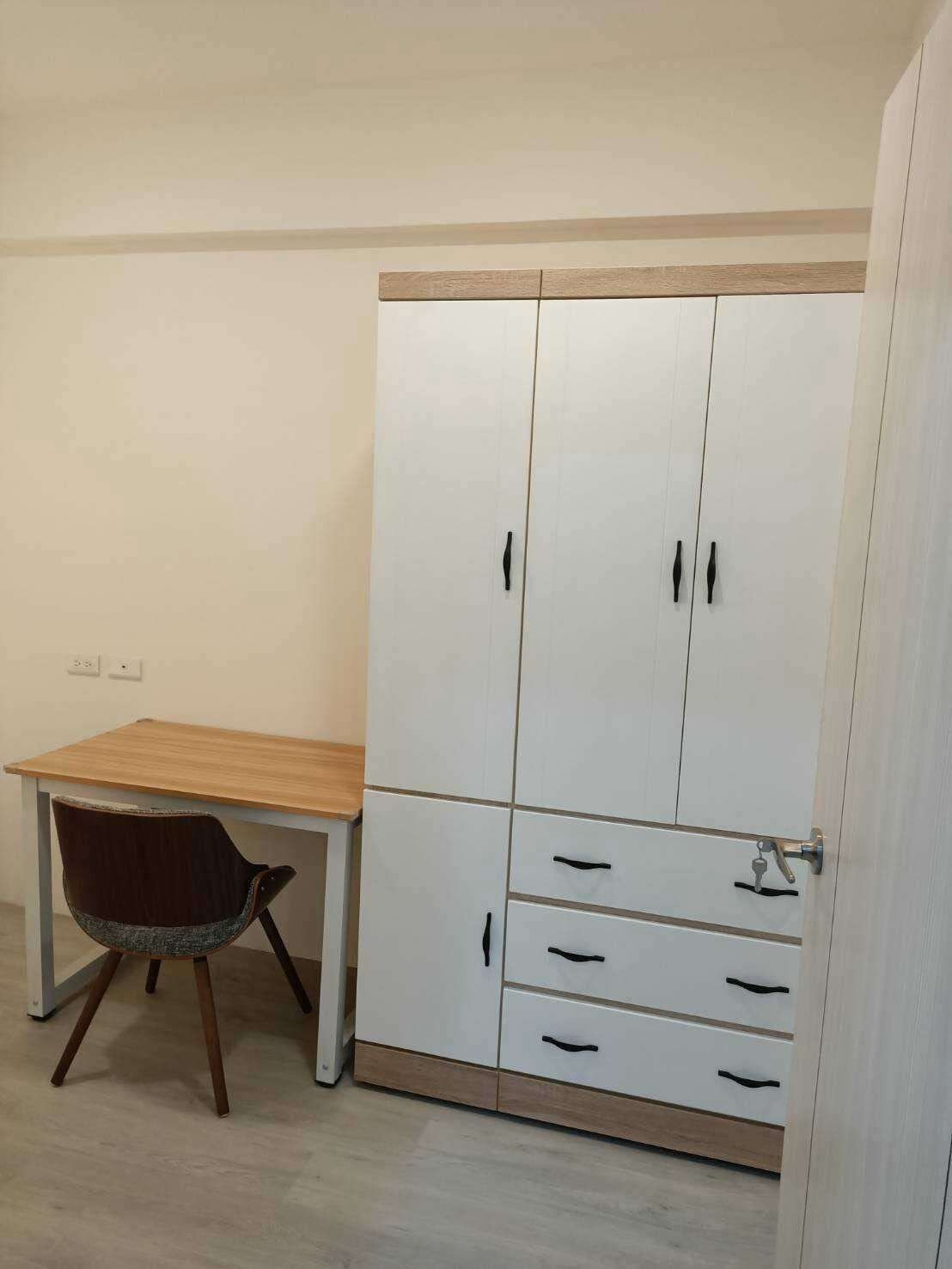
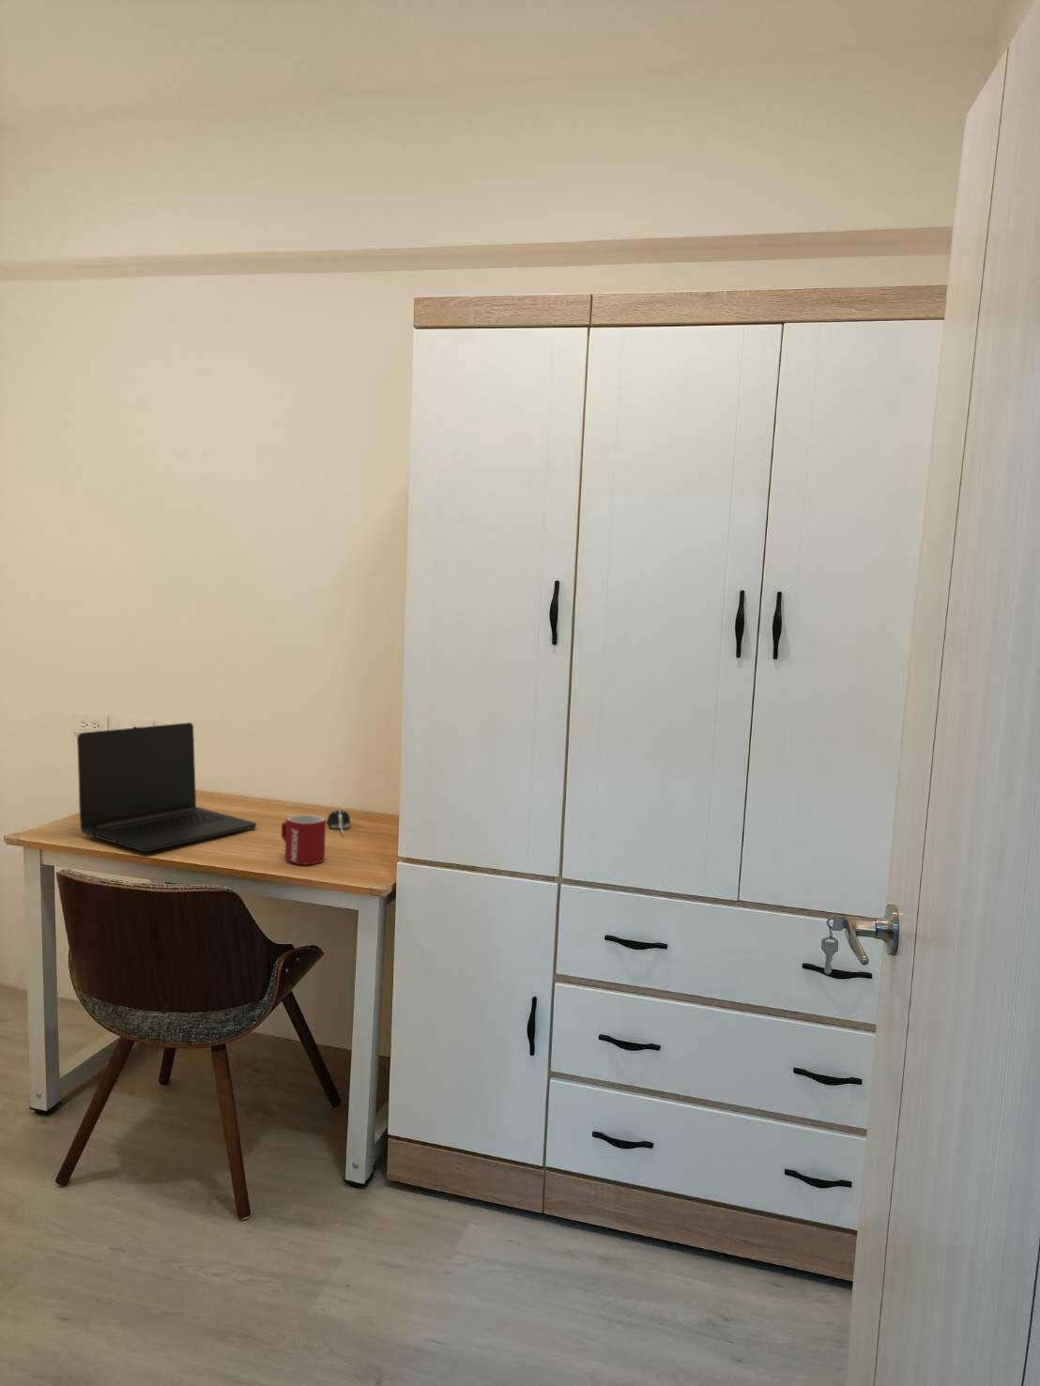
+ computer mouse (339, 820)
+ laptop (170, 783)
+ mug (300, 838)
